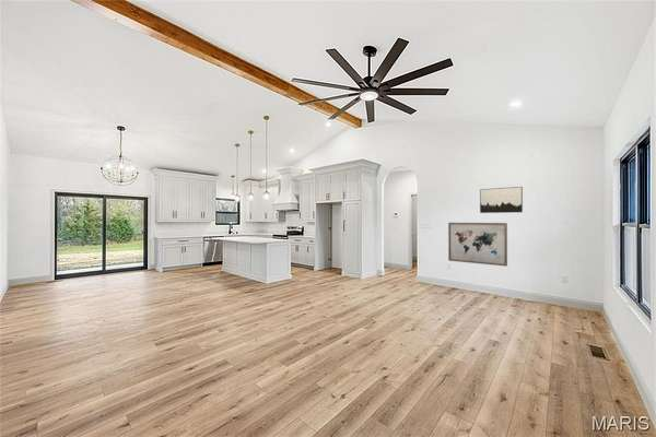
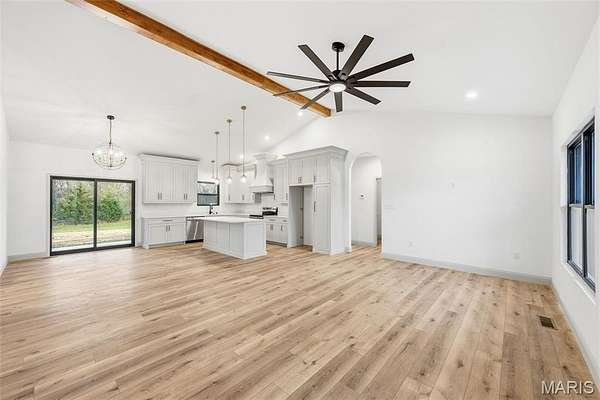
- wall art (476, 243)
- wall art (500, 200)
